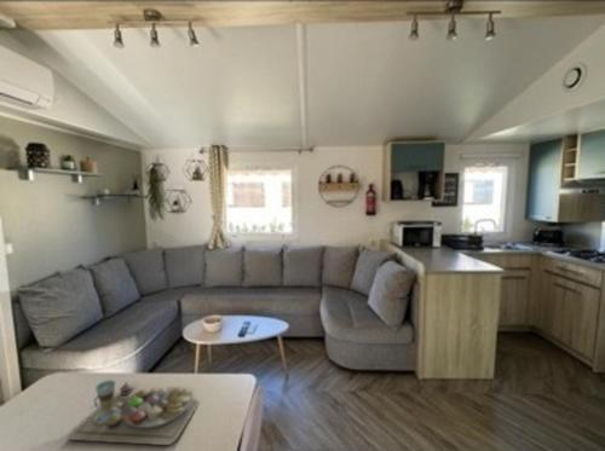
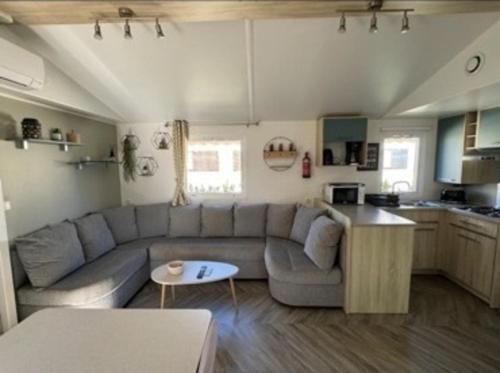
- food plate (144, 394)
